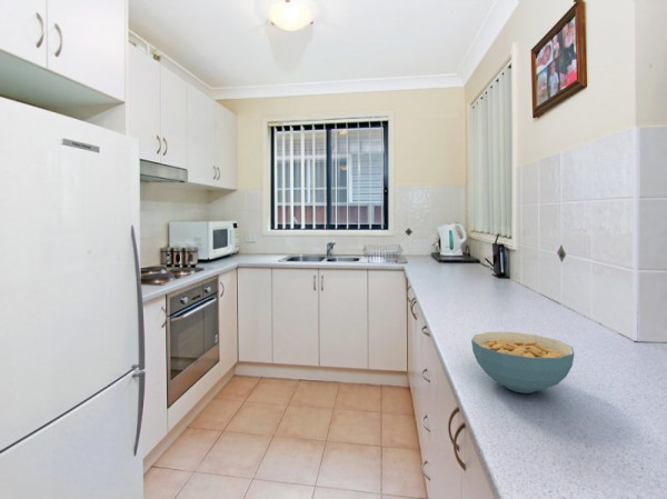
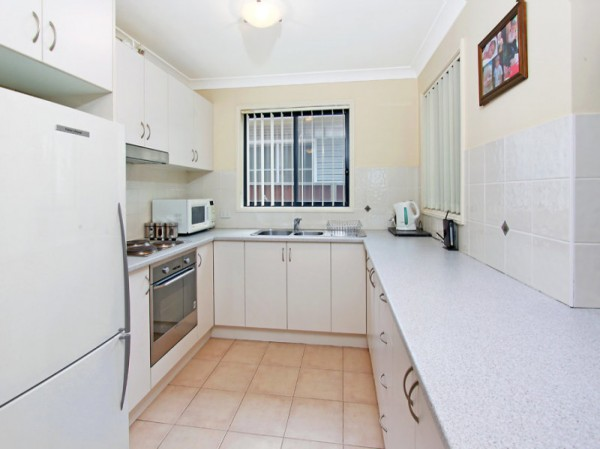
- cereal bowl (519, 365)
